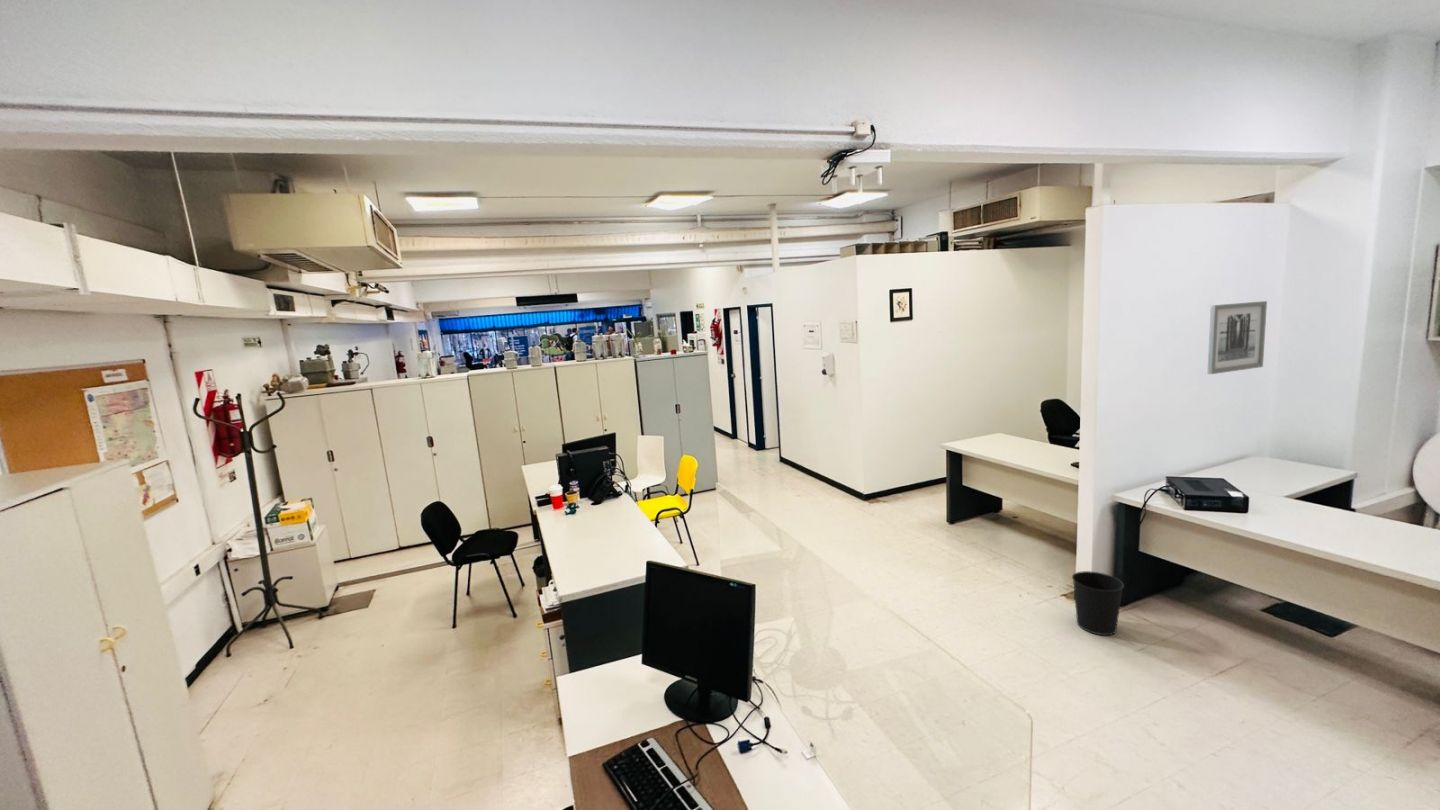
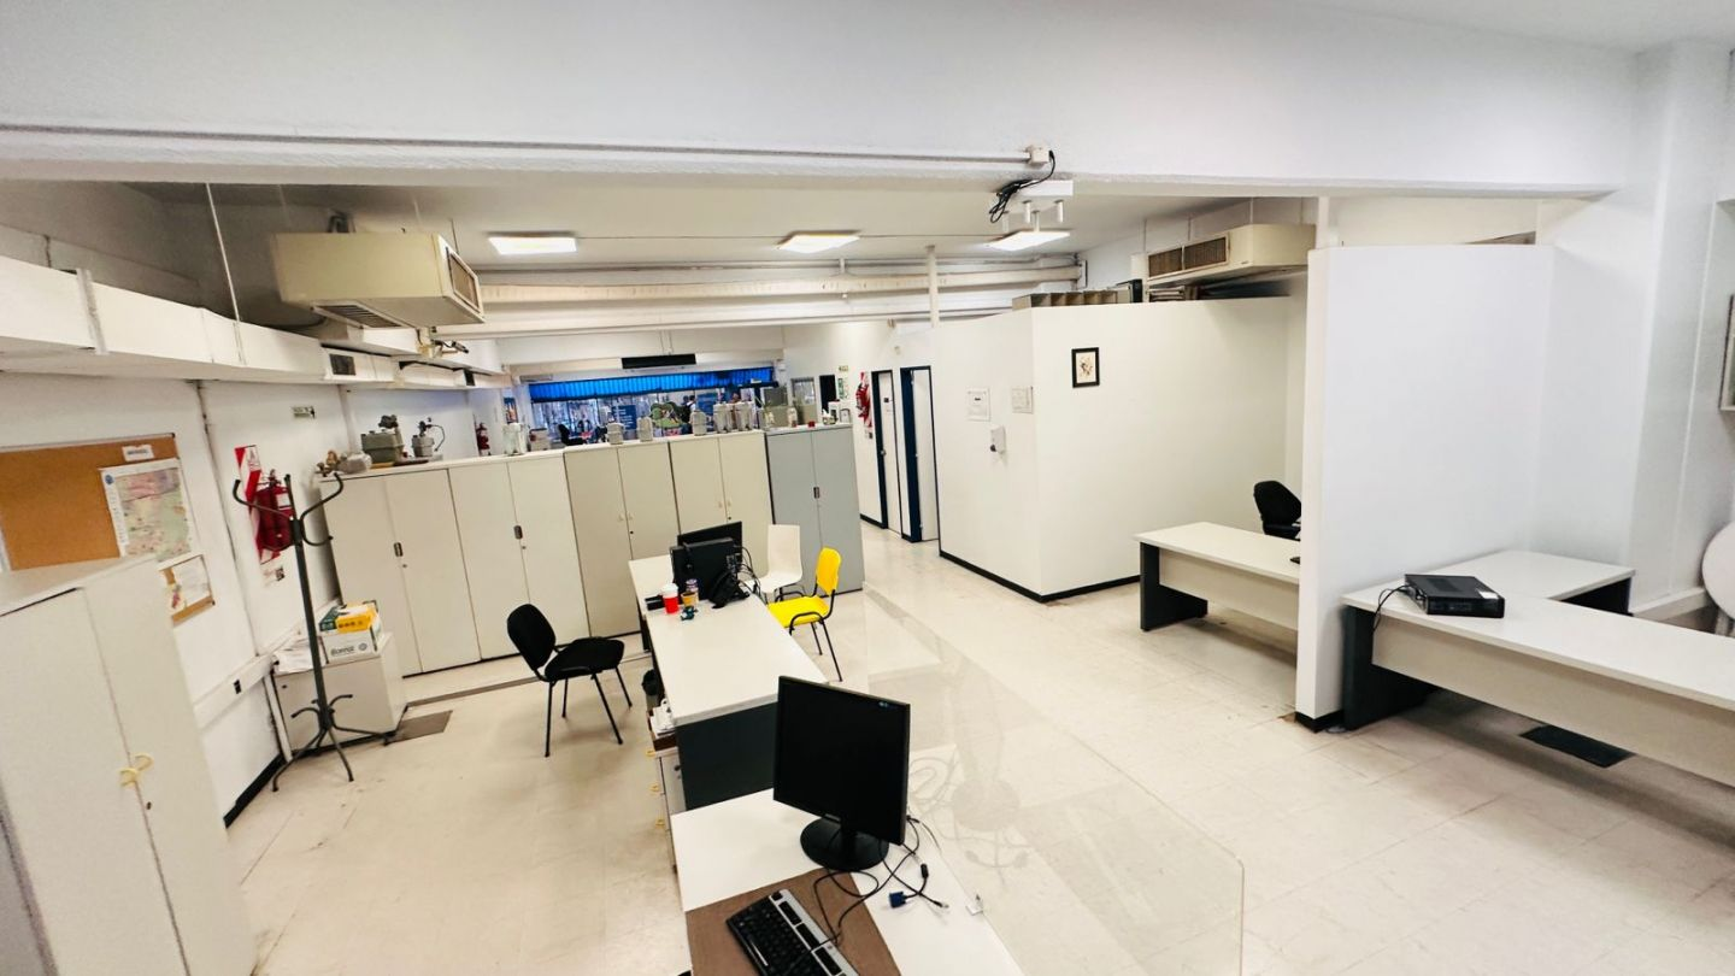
- wall art (1237, 337)
- wastebasket (1096, 603)
